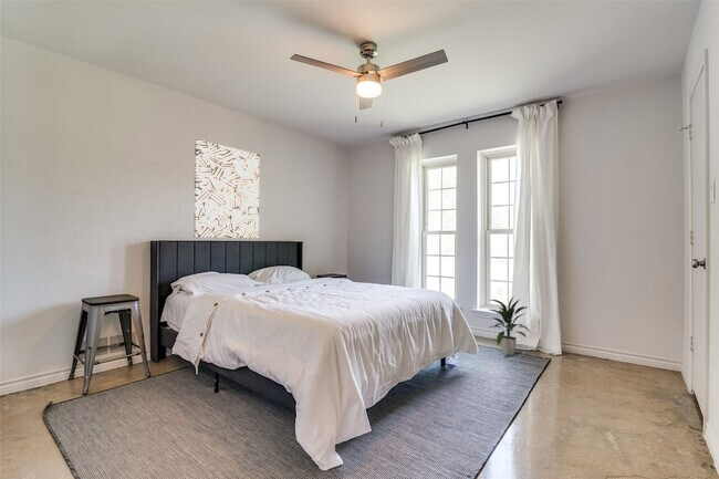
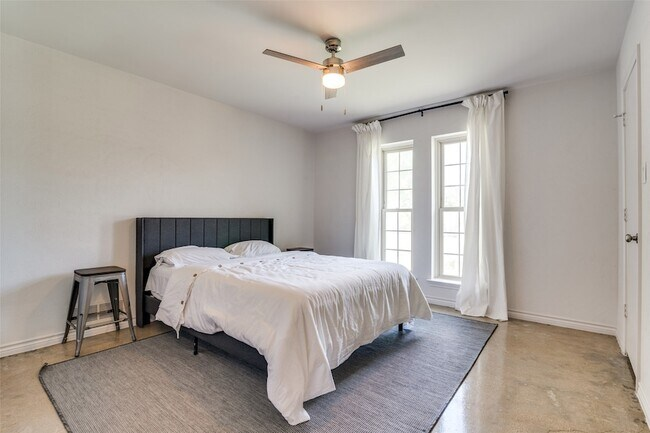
- indoor plant (508, 324)
- wall art (229, 192)
